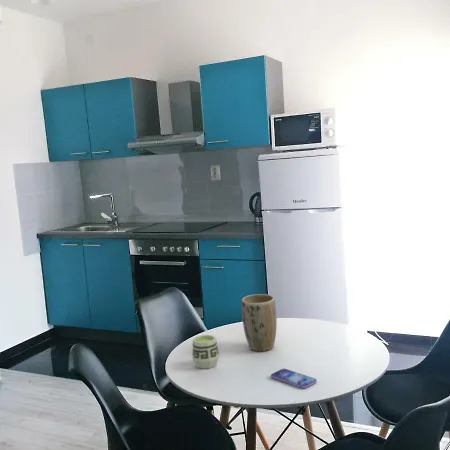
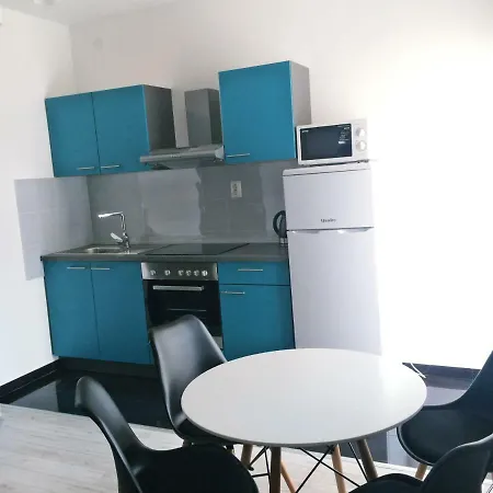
- cup (205, 351)
- smartphone (293, 378)
- plant pot (259, 322)
